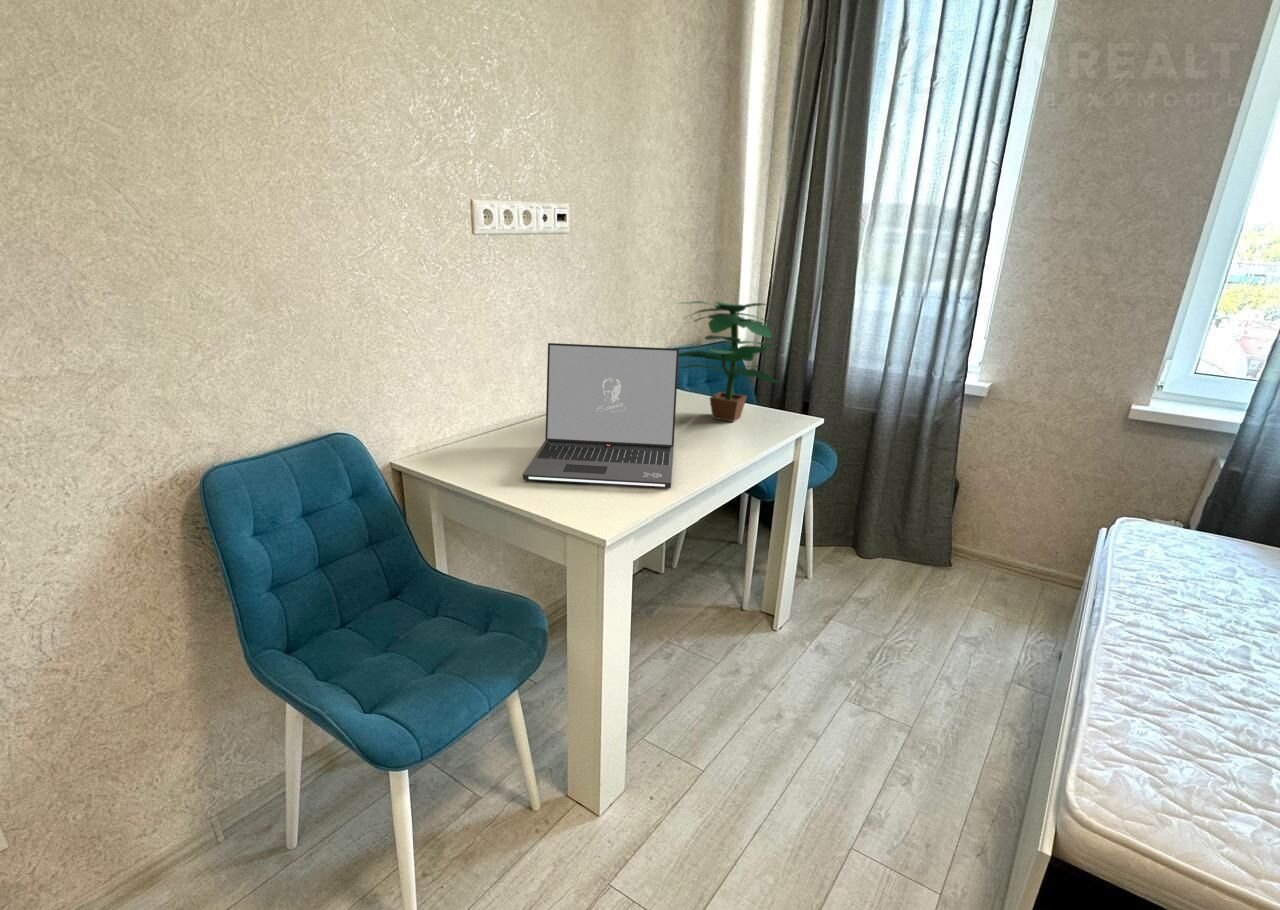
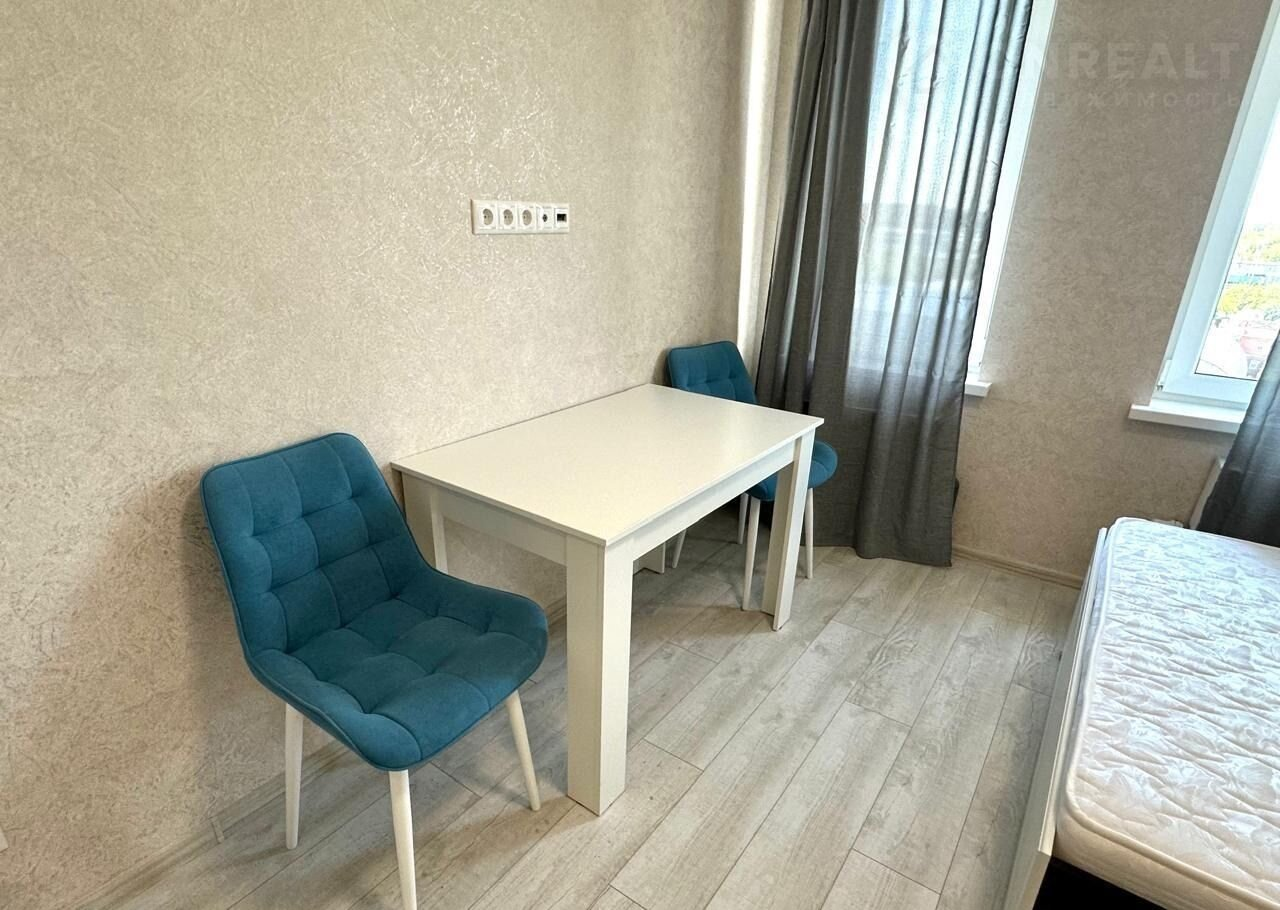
- potted plant (727, 361)
- laptop (605, 410)
